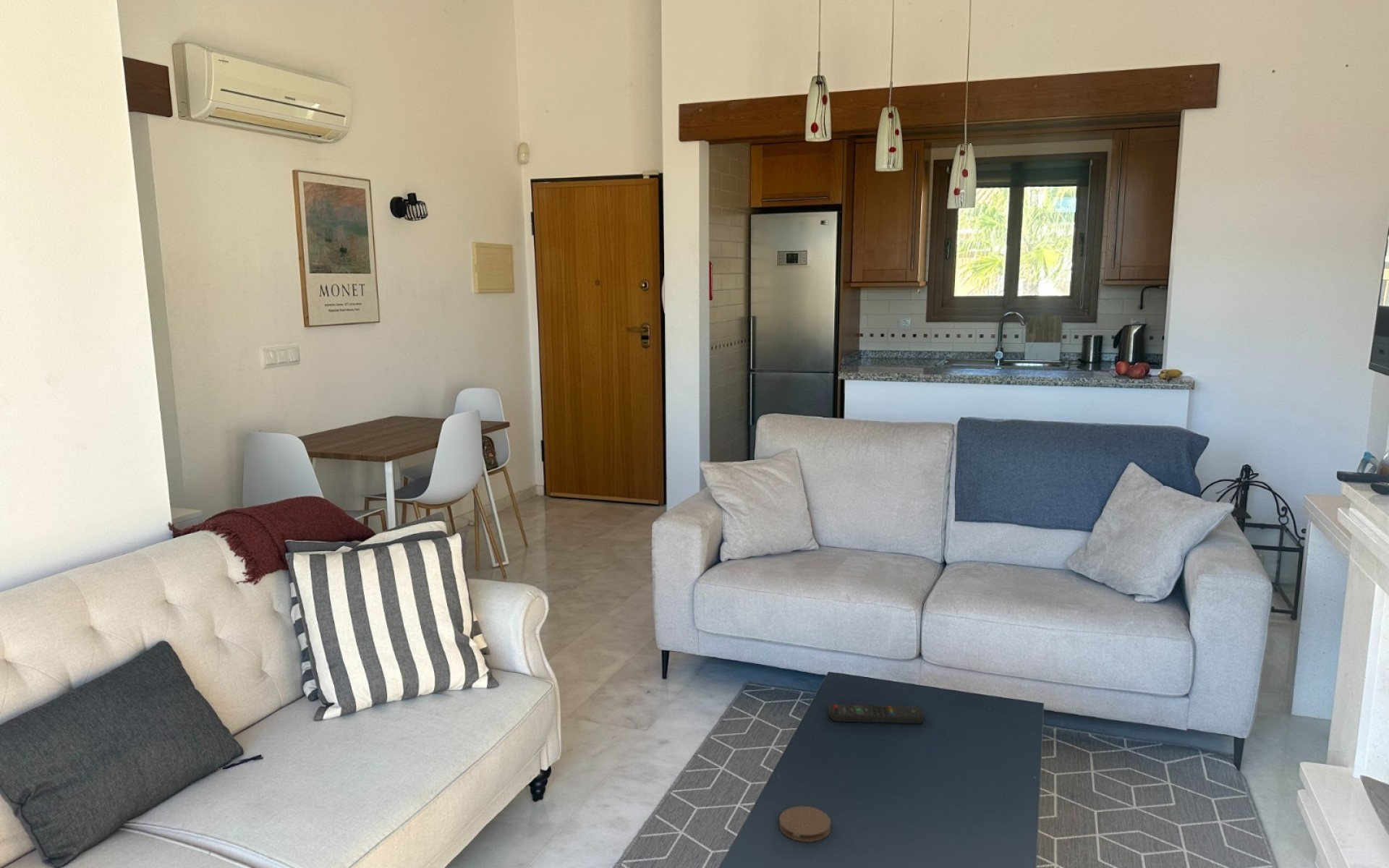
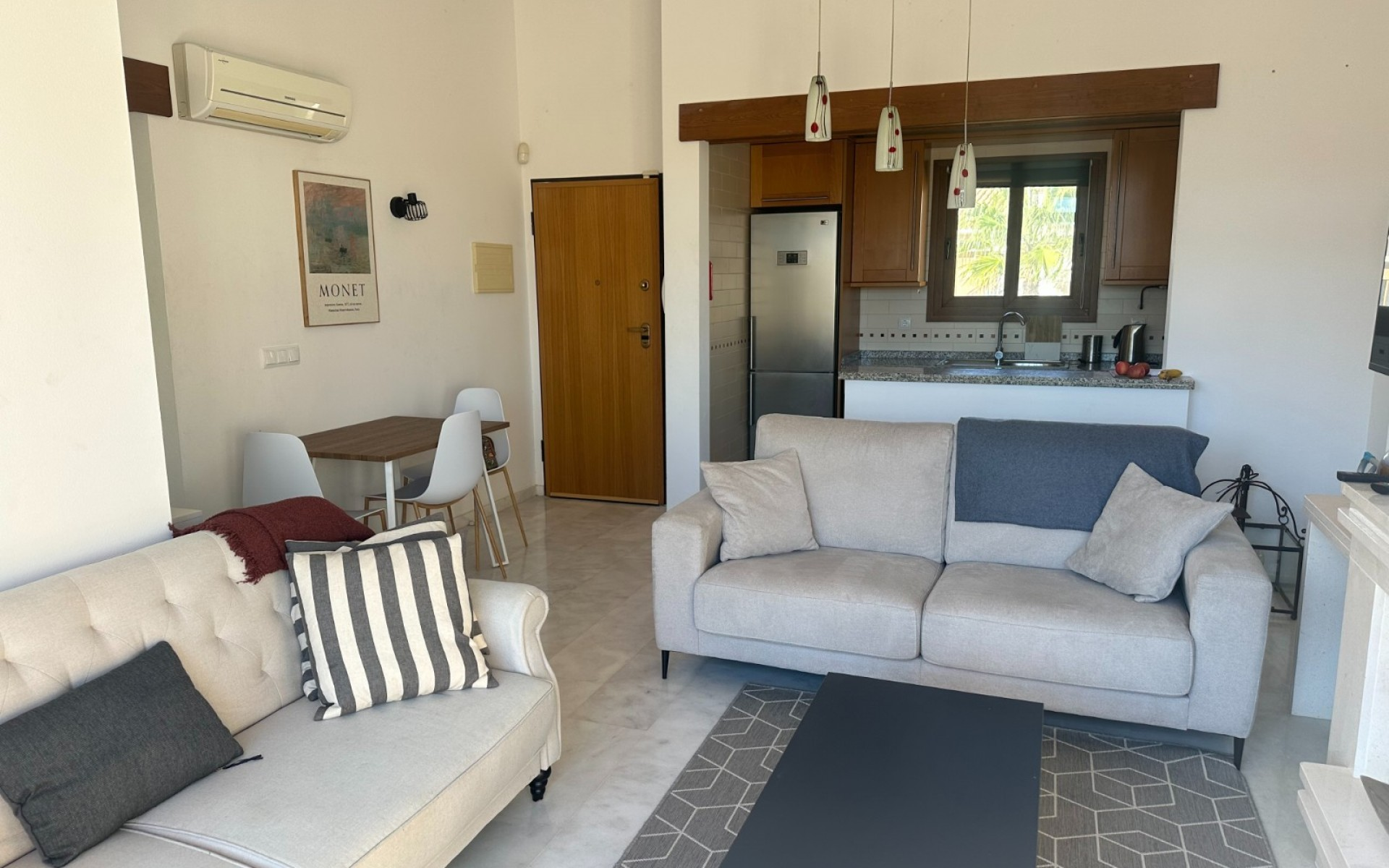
- remote control (875, 713)
- coaster (804, 823)
